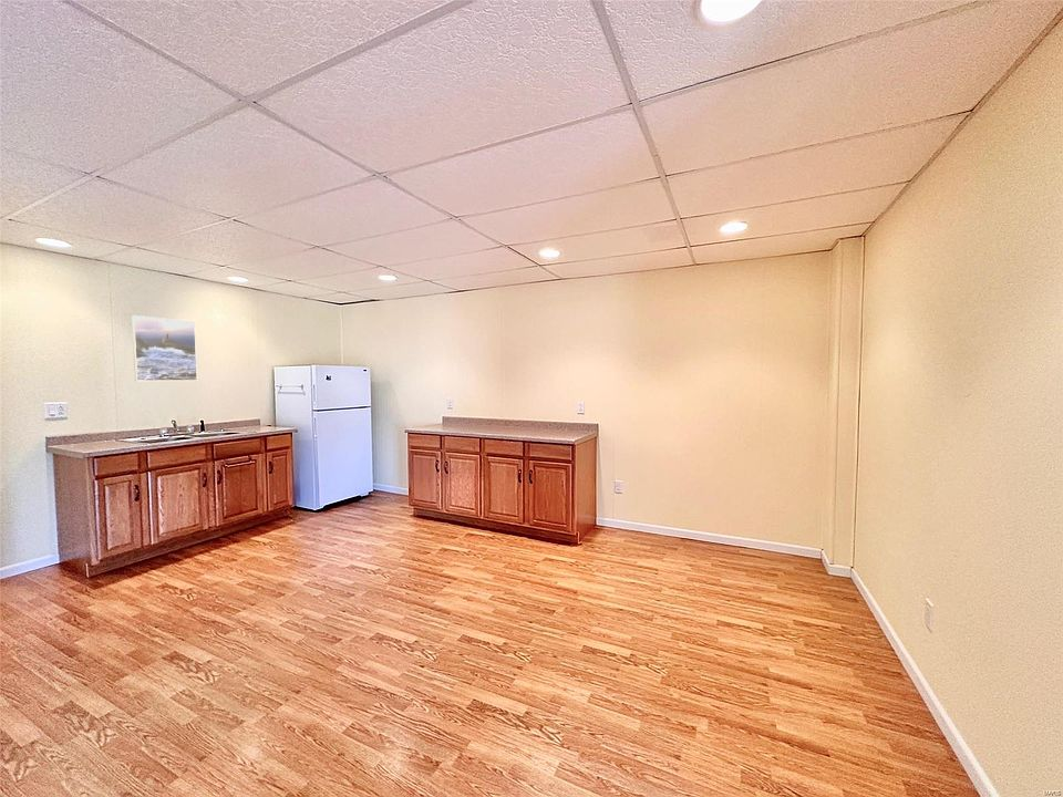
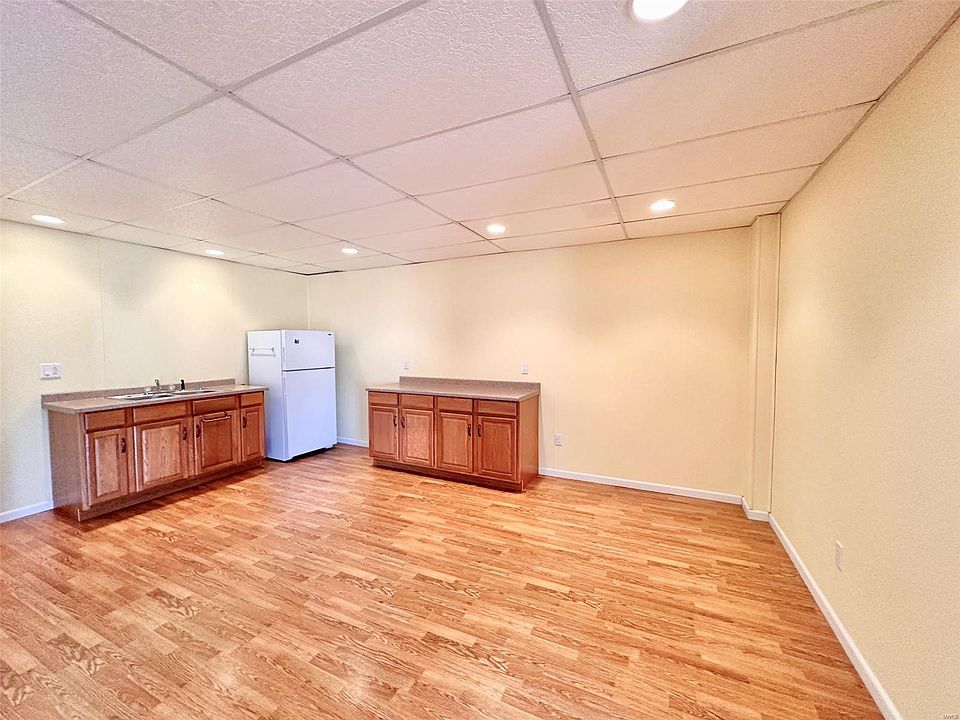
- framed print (166, 350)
